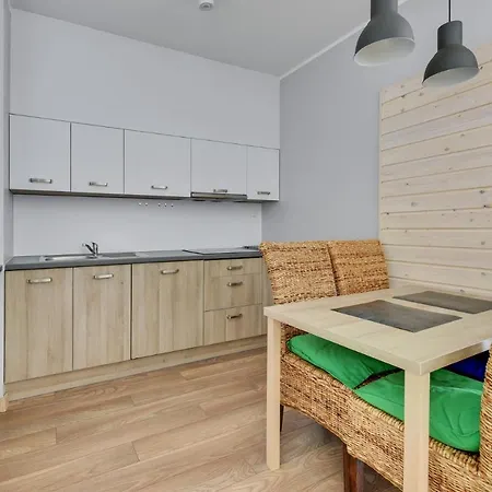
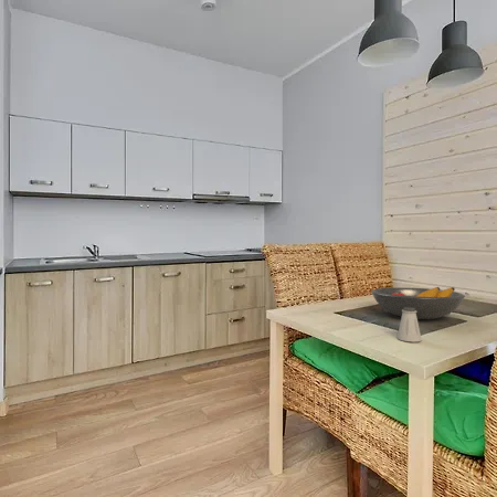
+ saltshaker (409, 324)
+ fruit bowl (415, 300)
